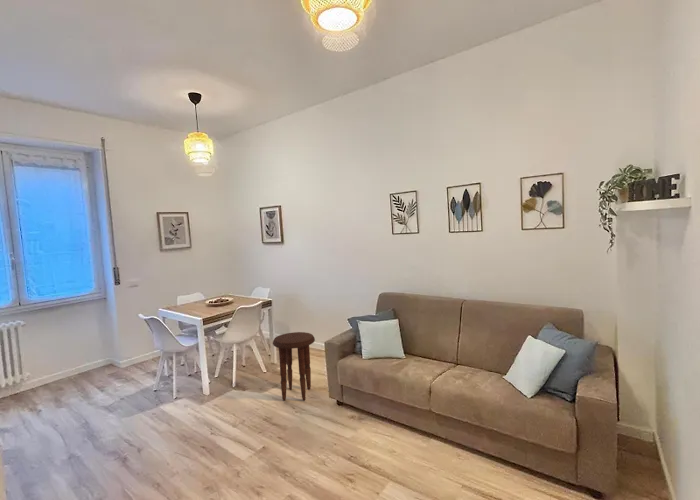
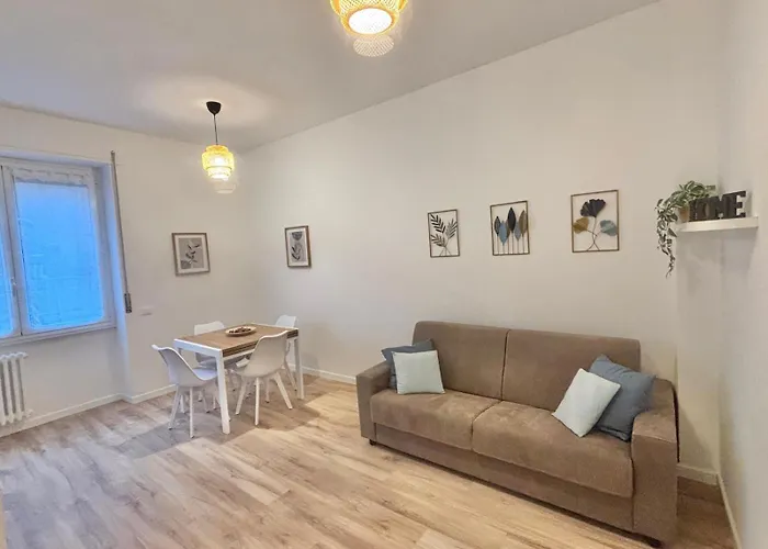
- side table (299, 365)
